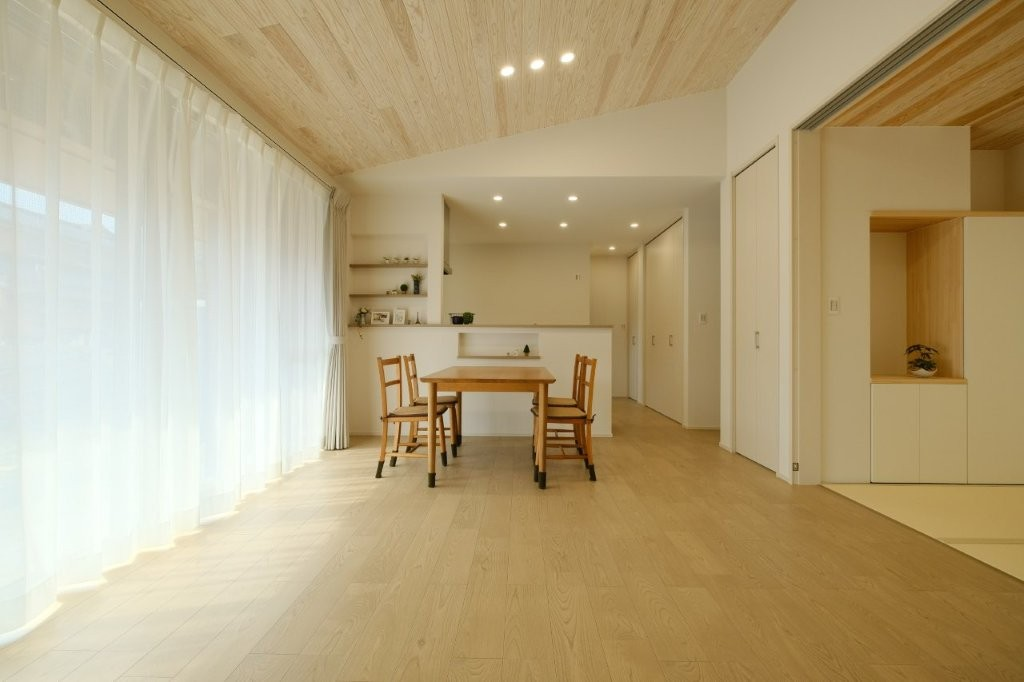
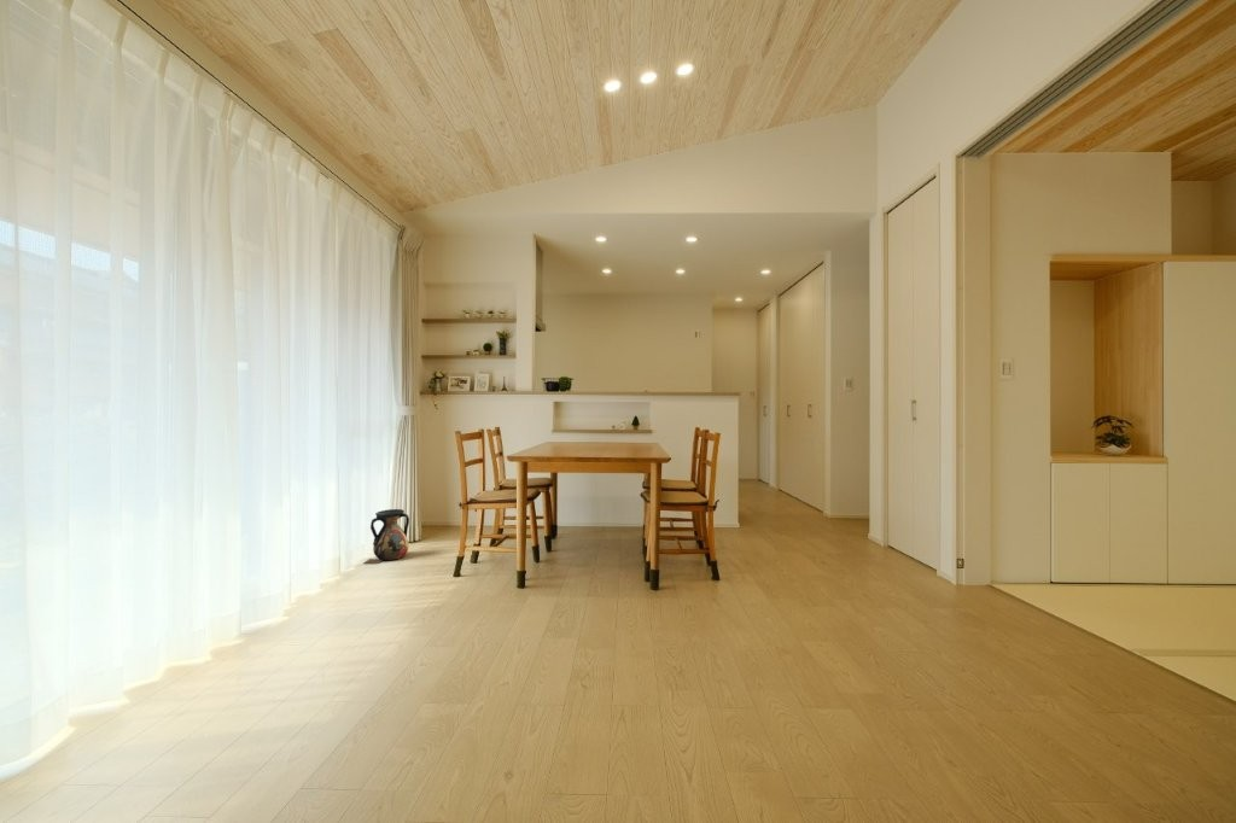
+ vase (389, 535)
